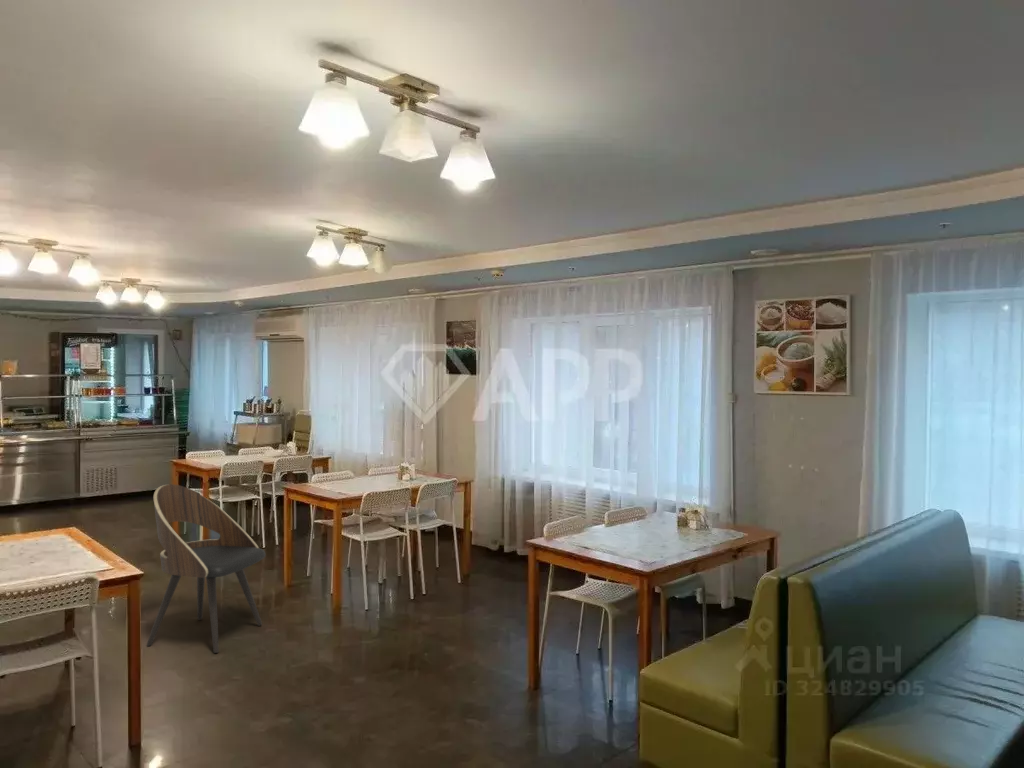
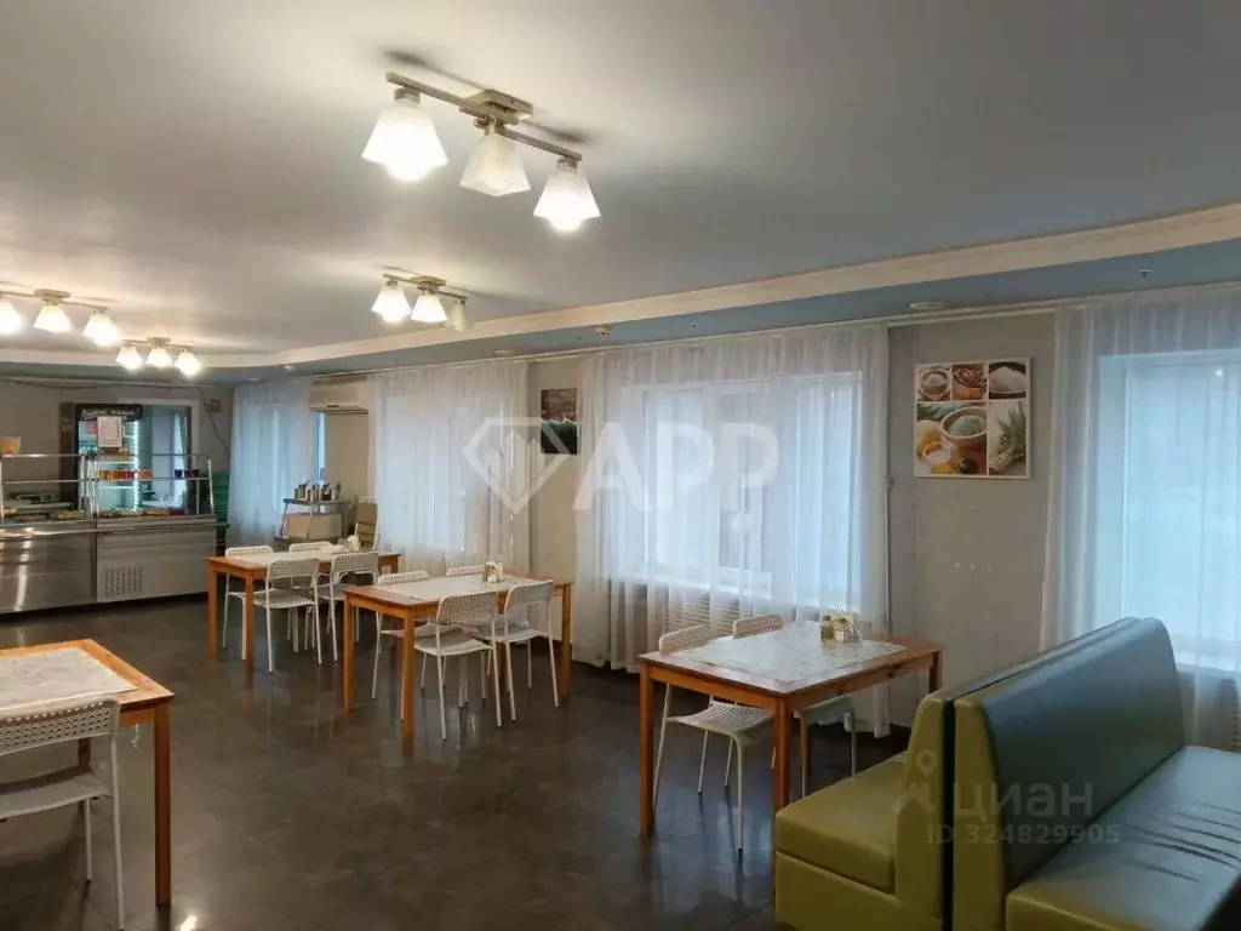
- dining chair (206, 561)
